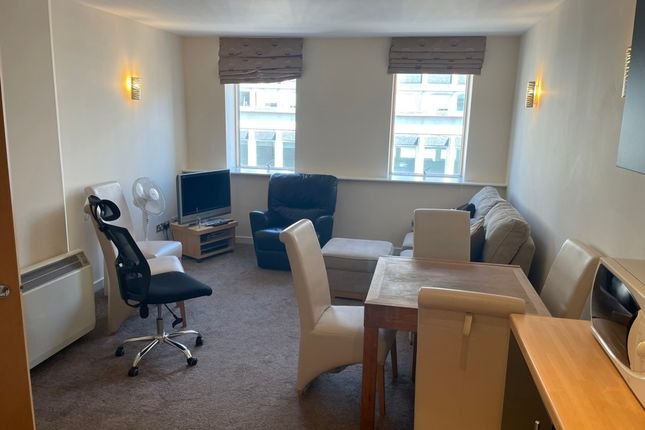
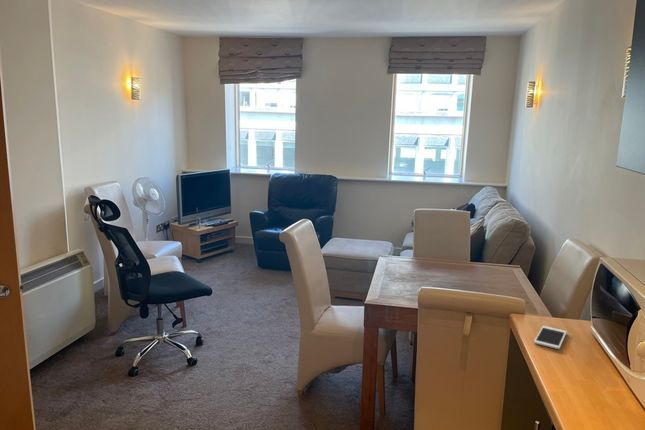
+ cell phone (550, 336)
